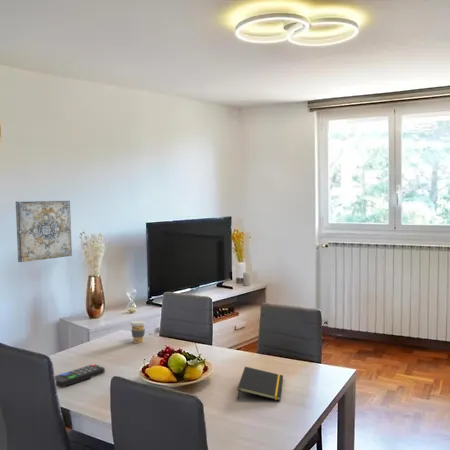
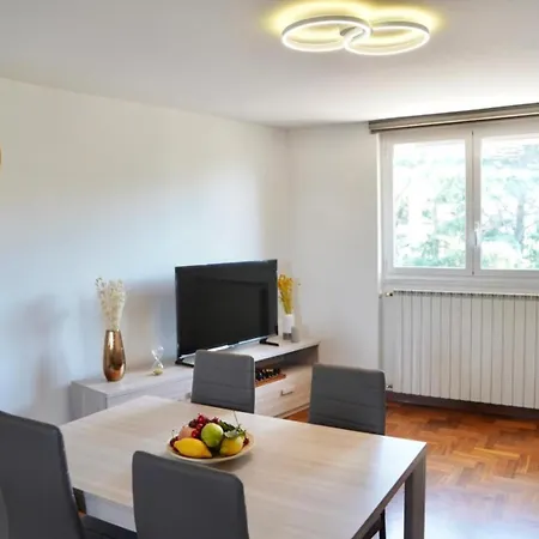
- notepad (261, 382)
- coffee cup (138, 332)
- wall art (45, 229)
- remote control (78, 374)
